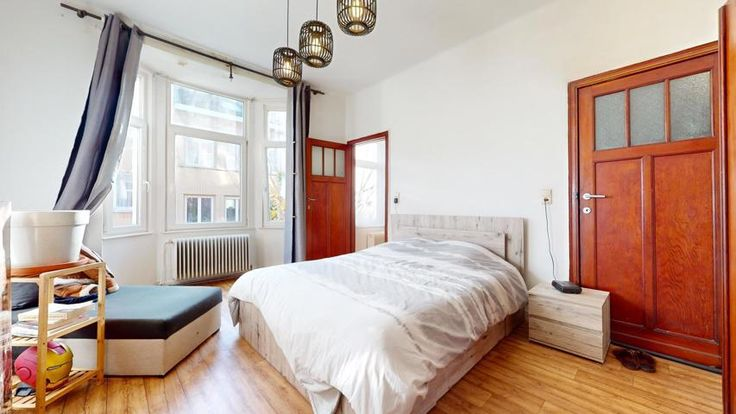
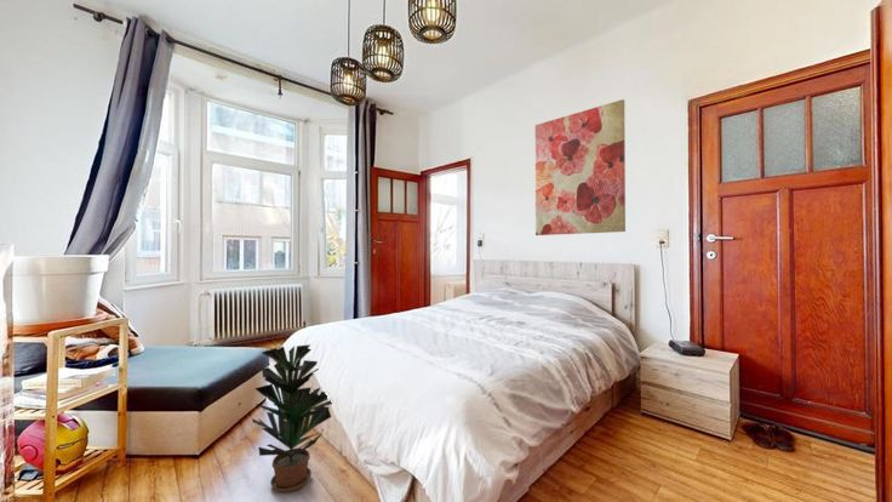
+ wall art (576, 173)
+ potted plant (298, 412)
